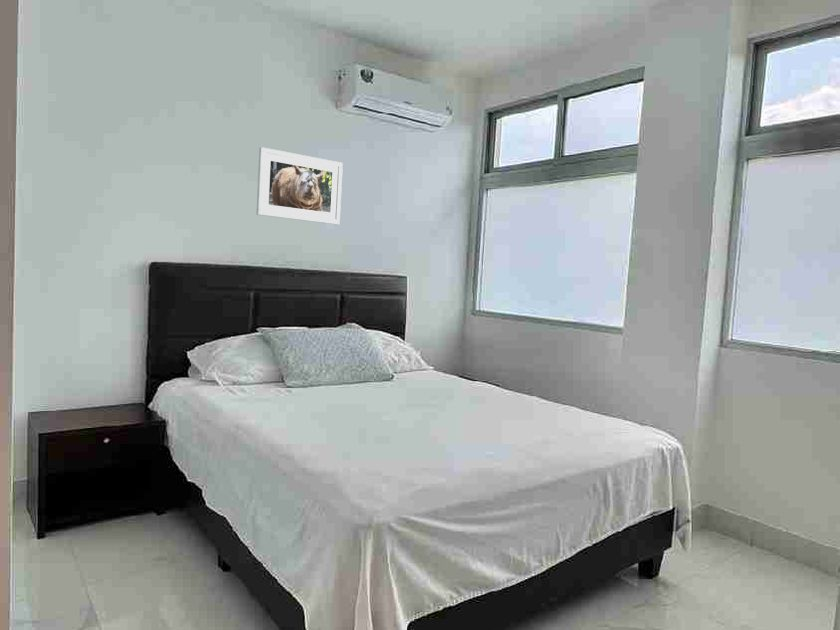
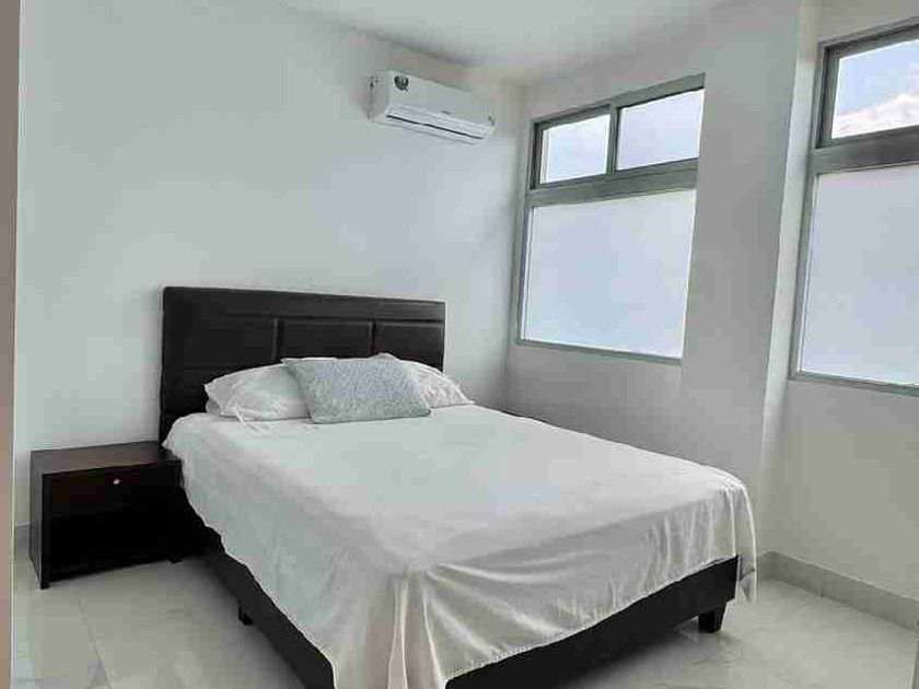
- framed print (301, 187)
